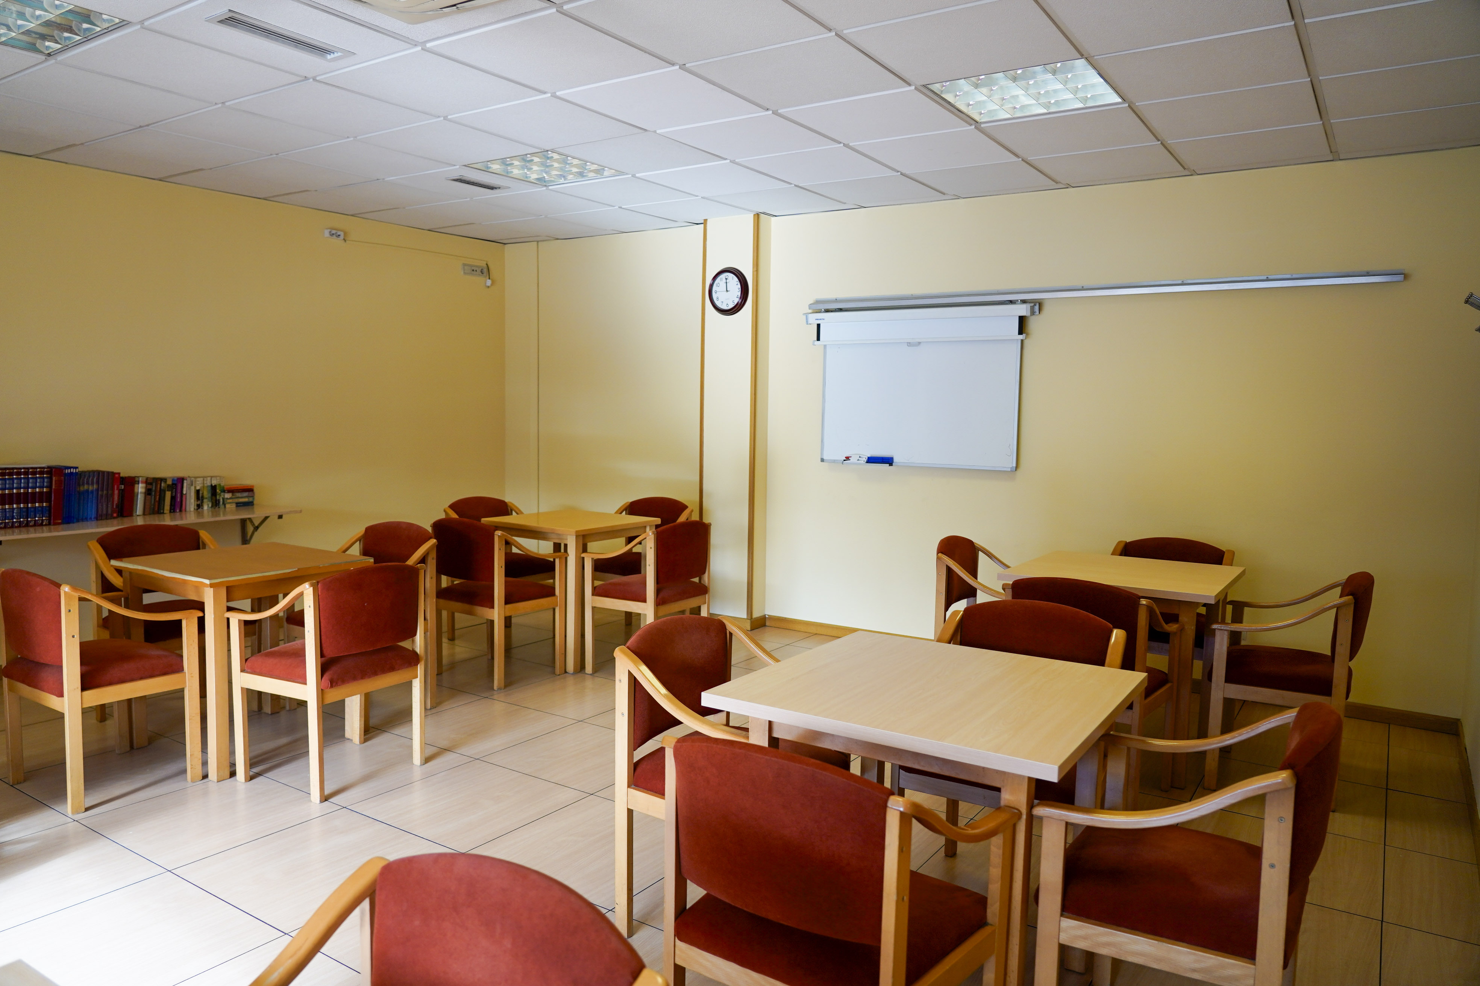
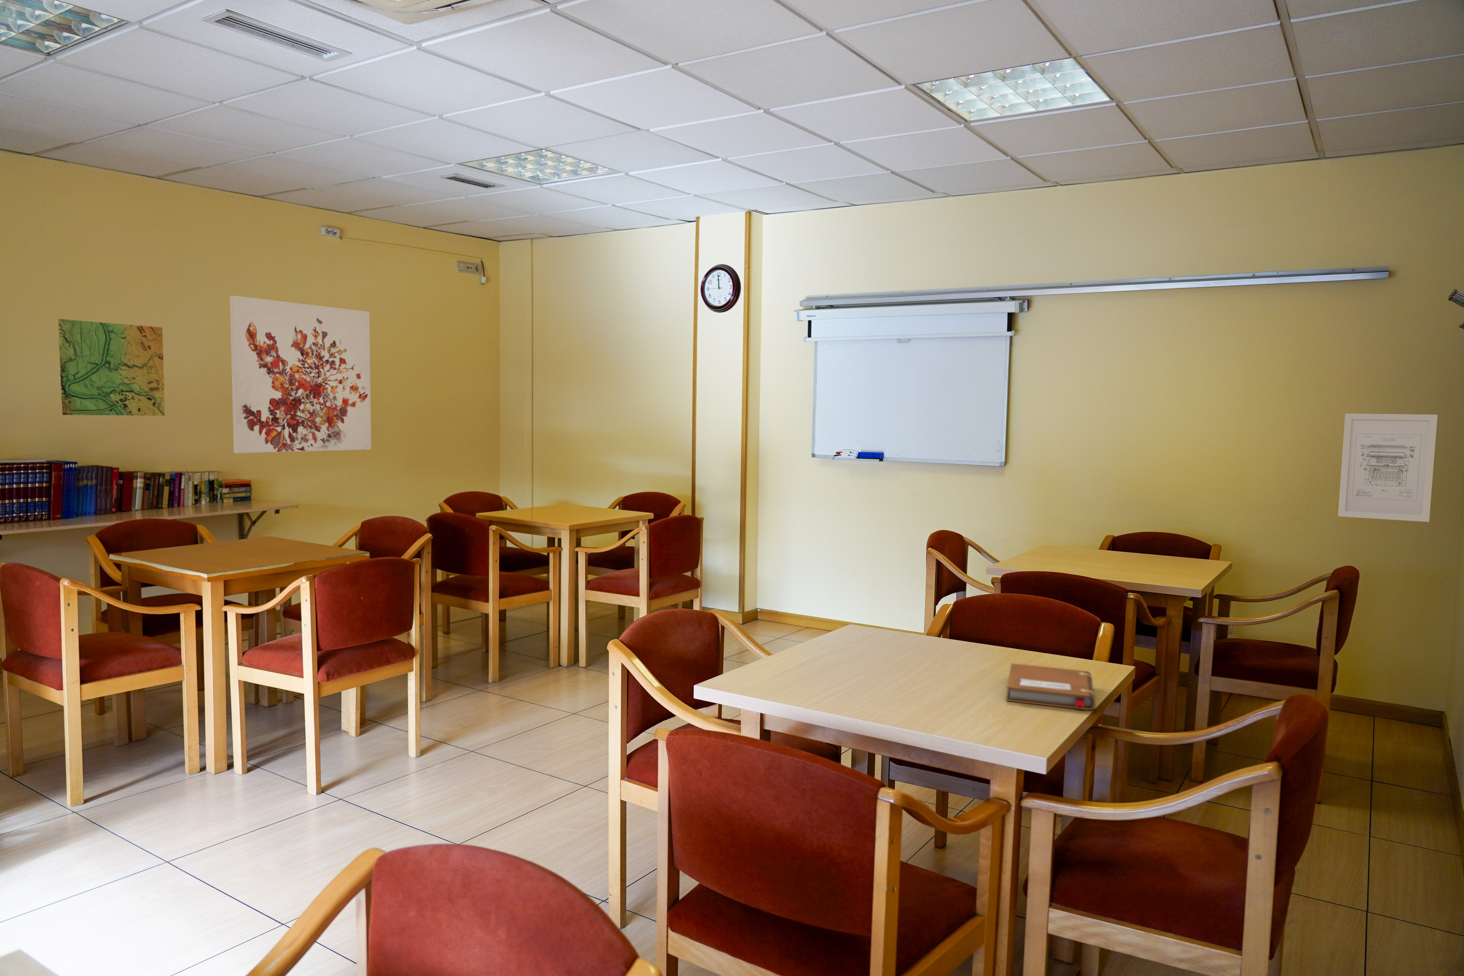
+ wall art (305, 378)
+ map (113, 369)
+ notebook (1050, 686)
+ wall art (1387, 466)
